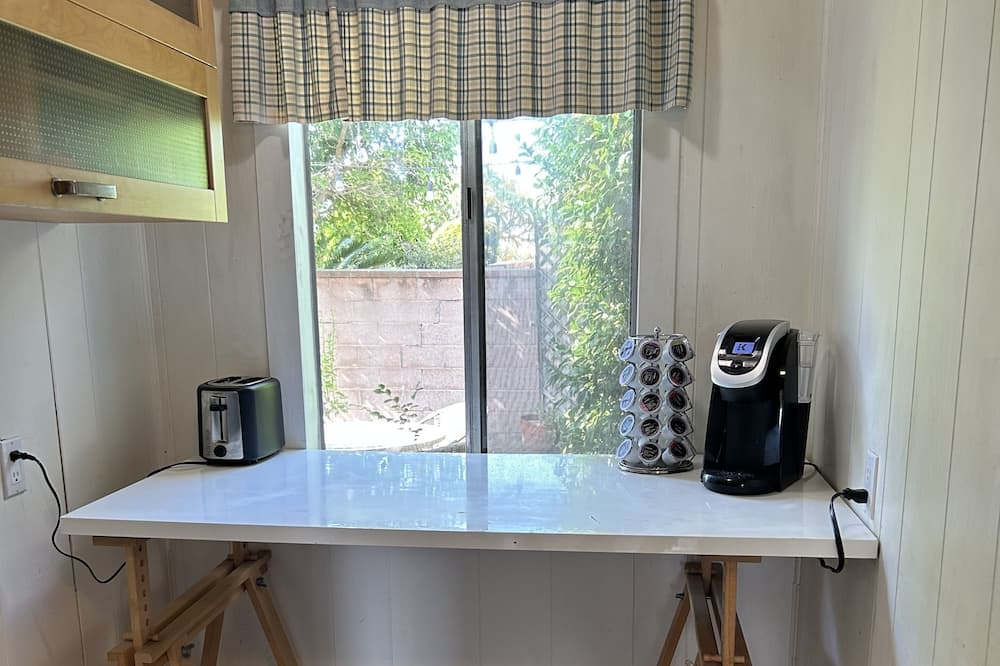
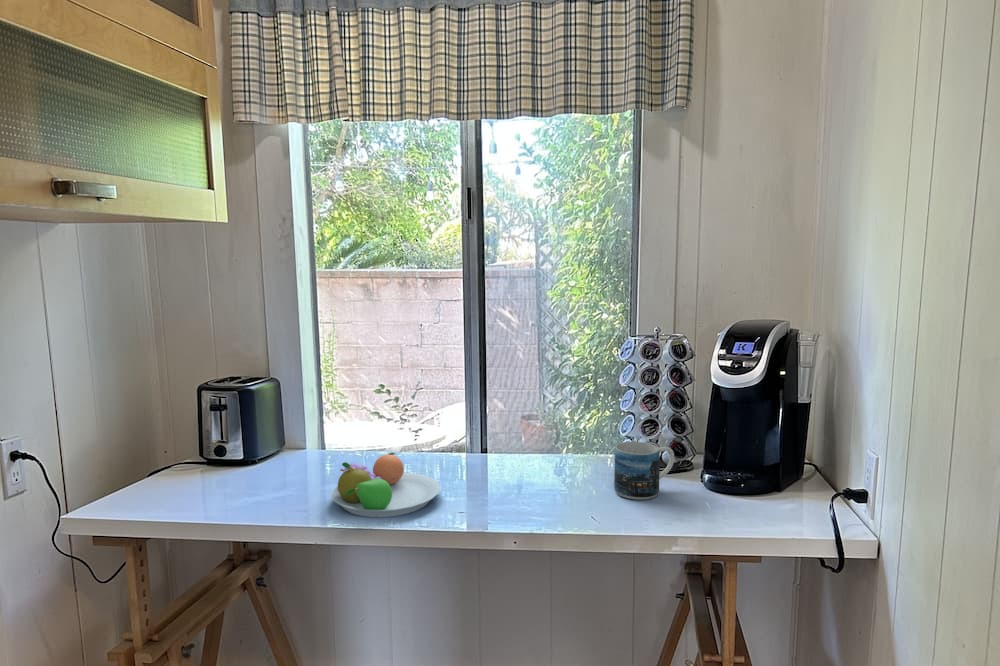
+ fruit bowl (382, 481)
+ mug (645, 468)
